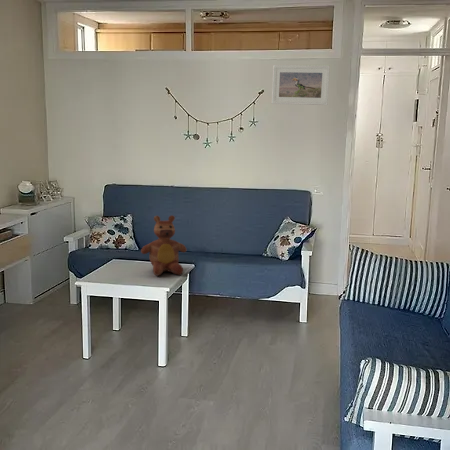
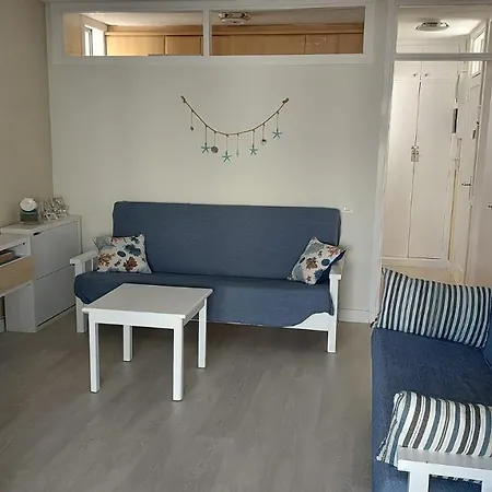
- teddy bear (165, 244)
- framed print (300, 85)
